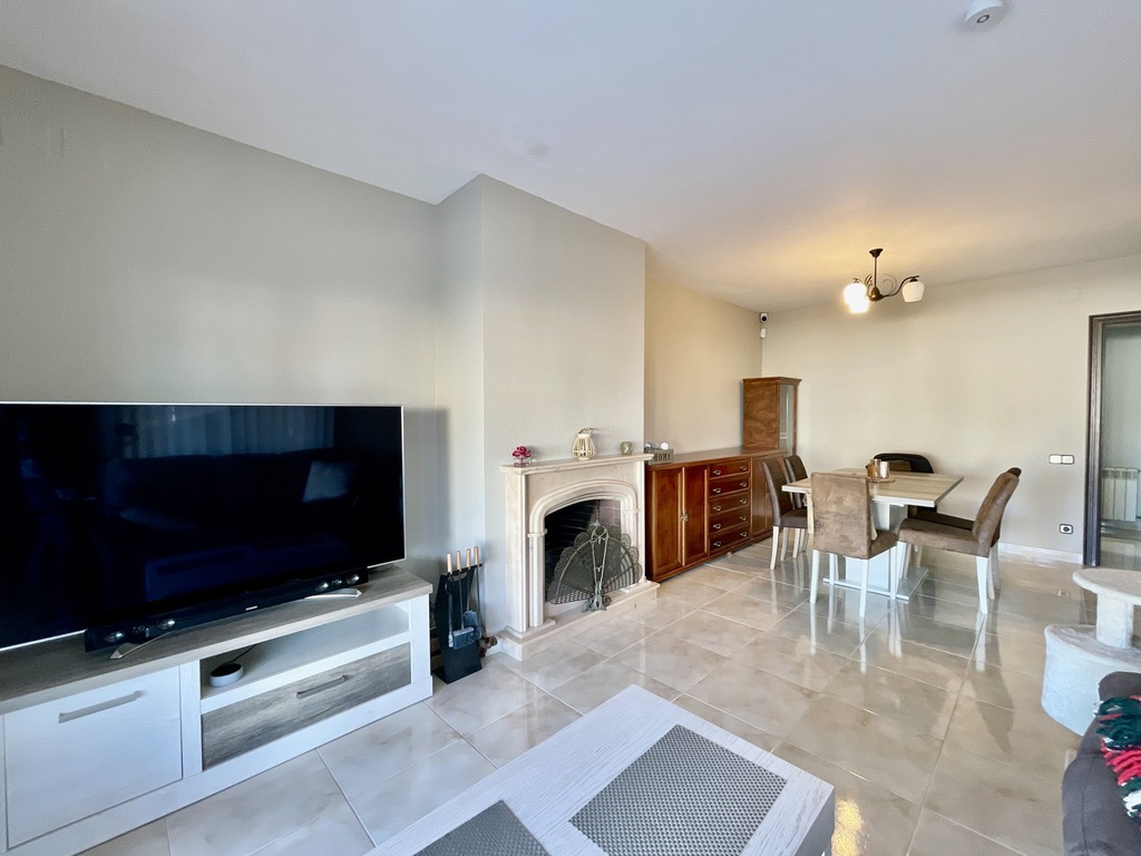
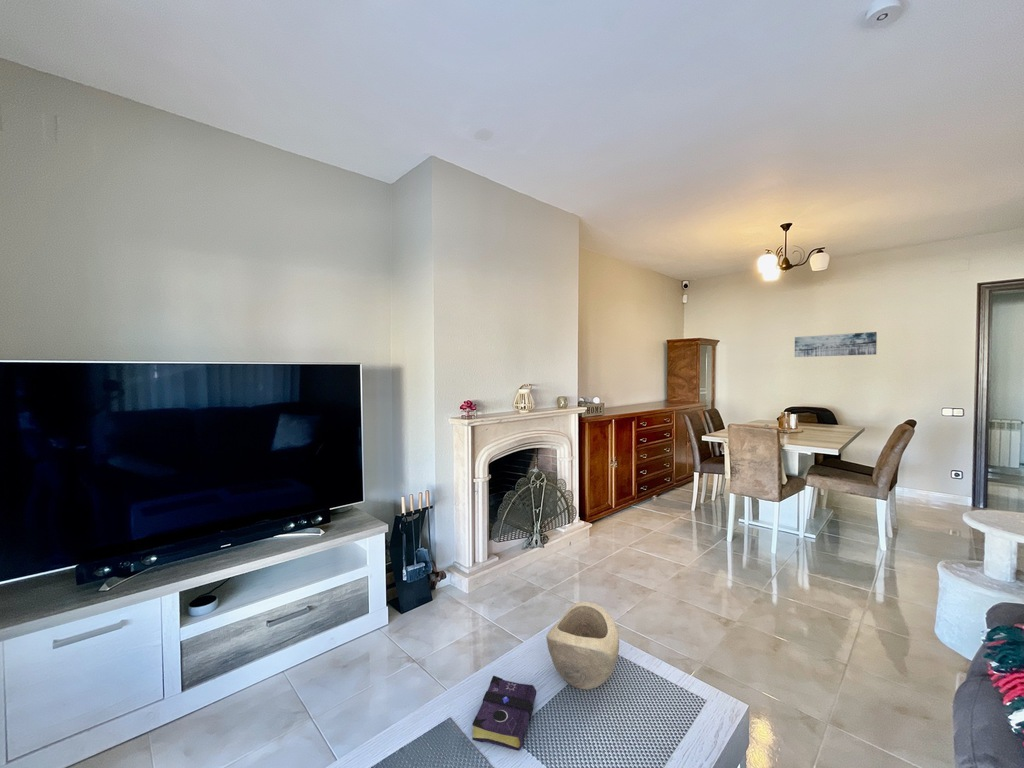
+ wall art (833, 345)
+ book (506, 710)
+ decorative bowl (582, 647)
